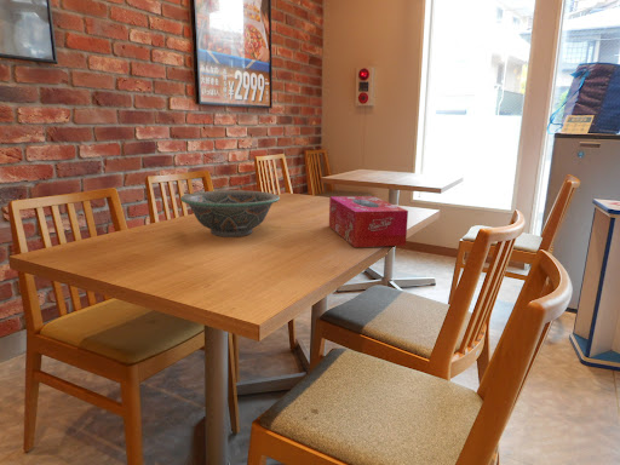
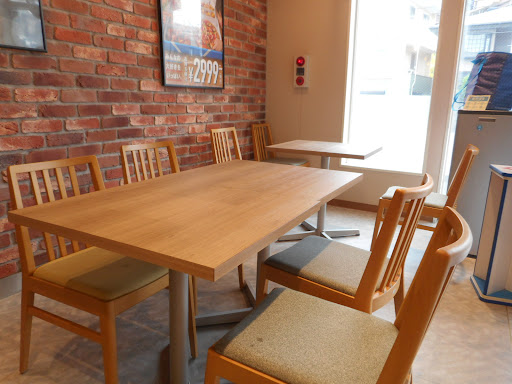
- tissue box (364, 218)
- decorative bowl (231, 214)
